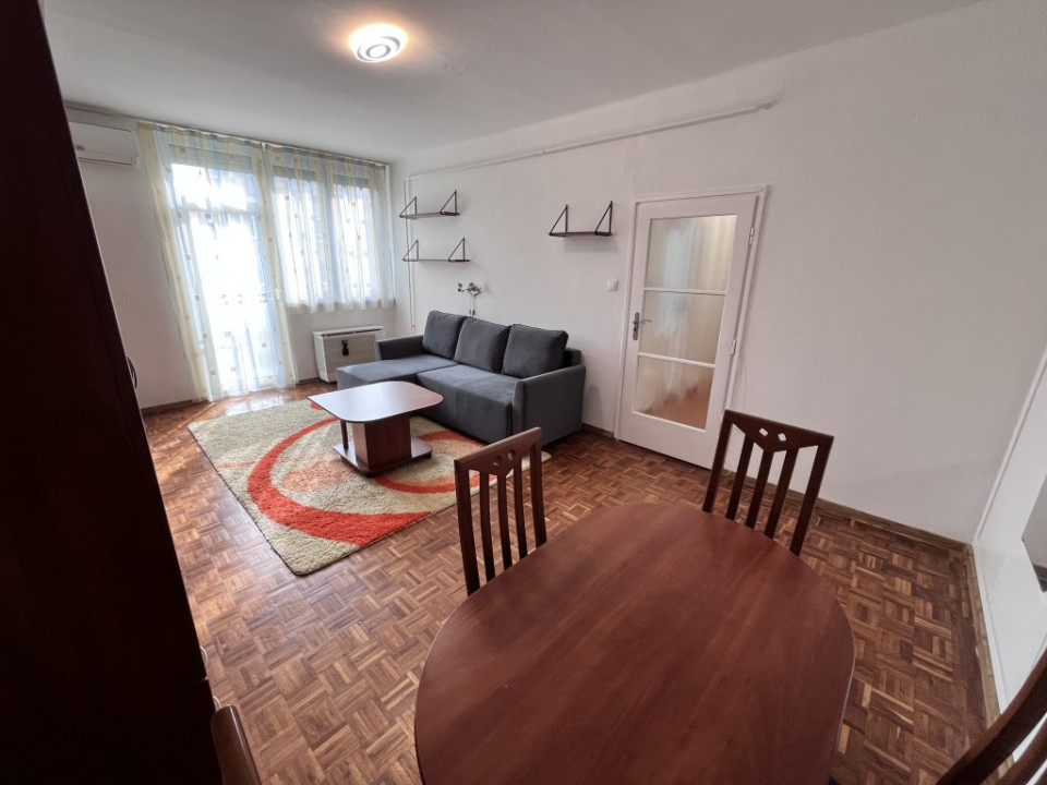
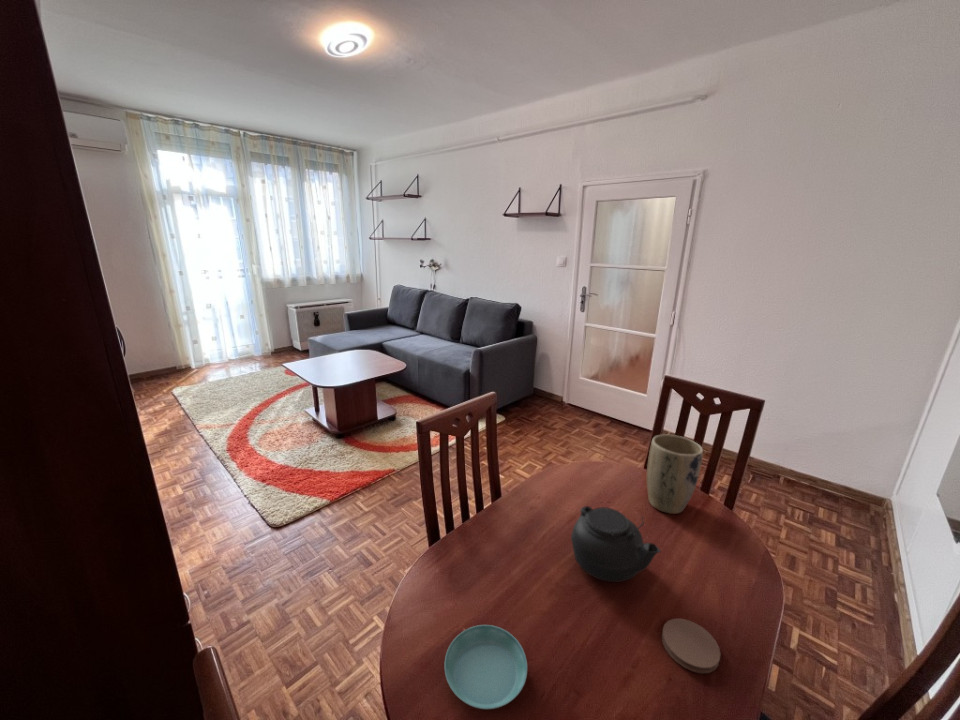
+ teapot (613, 546)
+ saucer (485, 667)
+ coaster (690, 644)
+ plant pot (671, 474)
